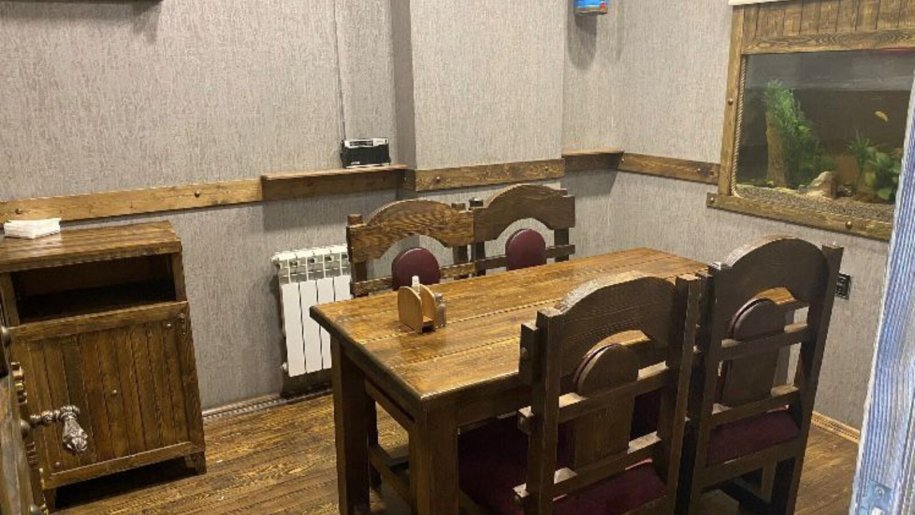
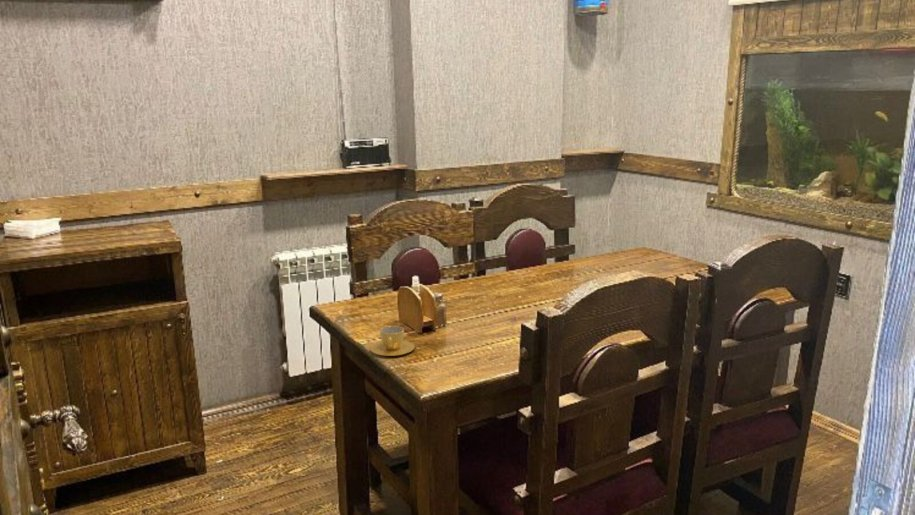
+ cup (392, 339)
